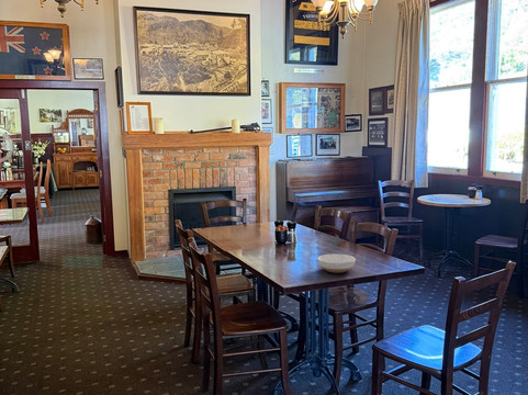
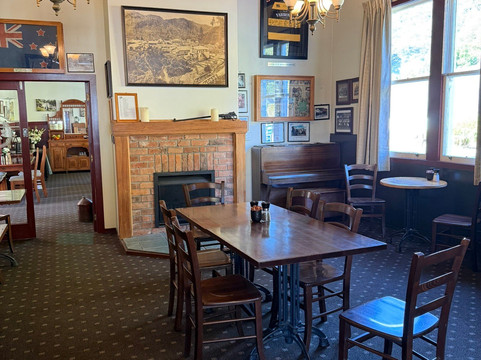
- bowl (336, 263)
